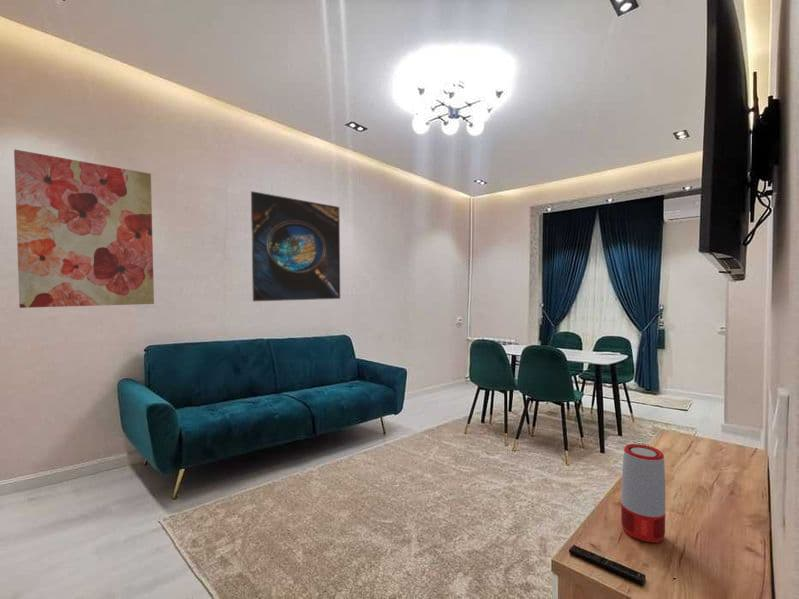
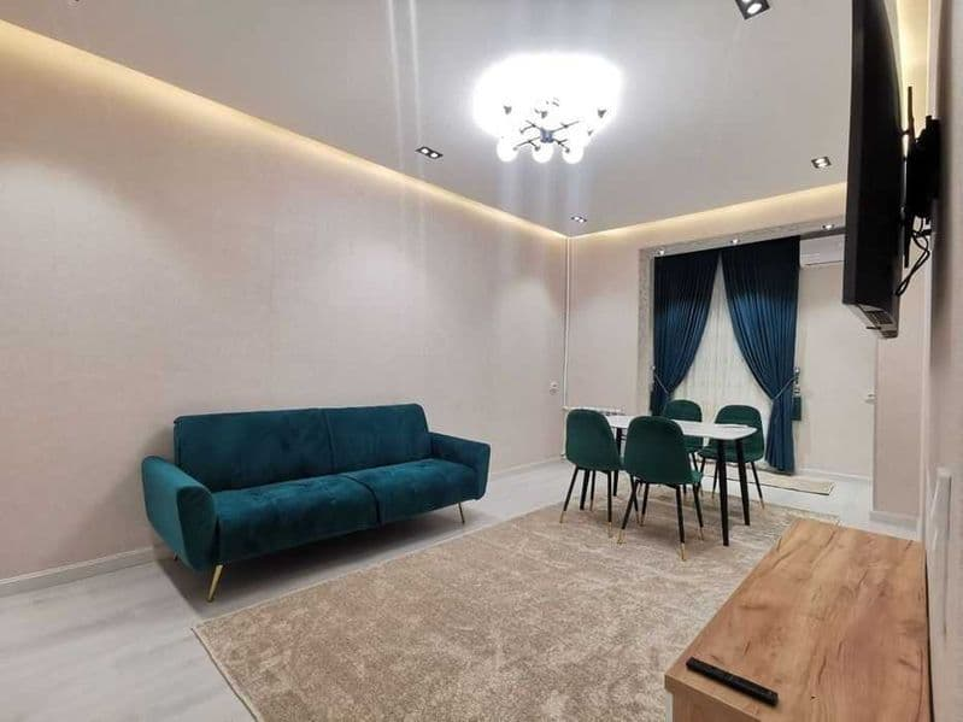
- wall art (91, 234)
- speaker (643, 491)
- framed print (299, 250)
